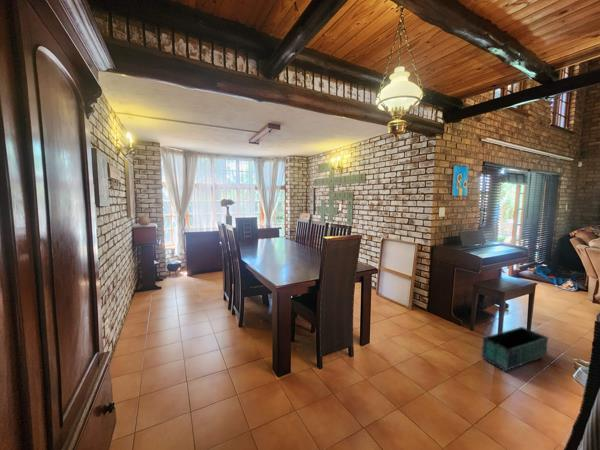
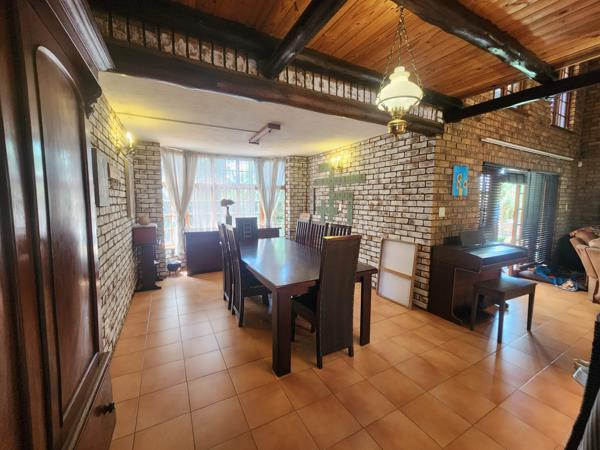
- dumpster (515, 348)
